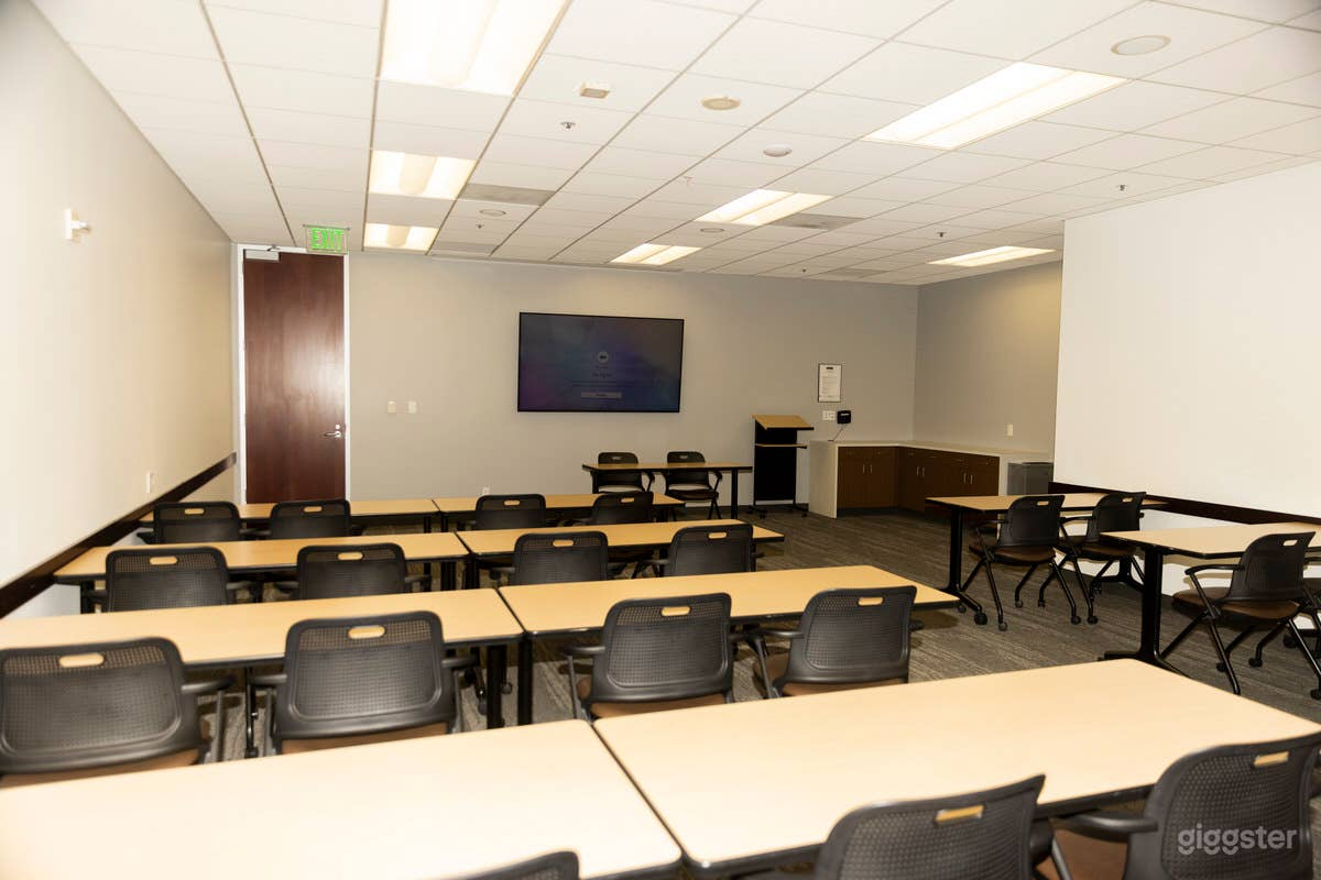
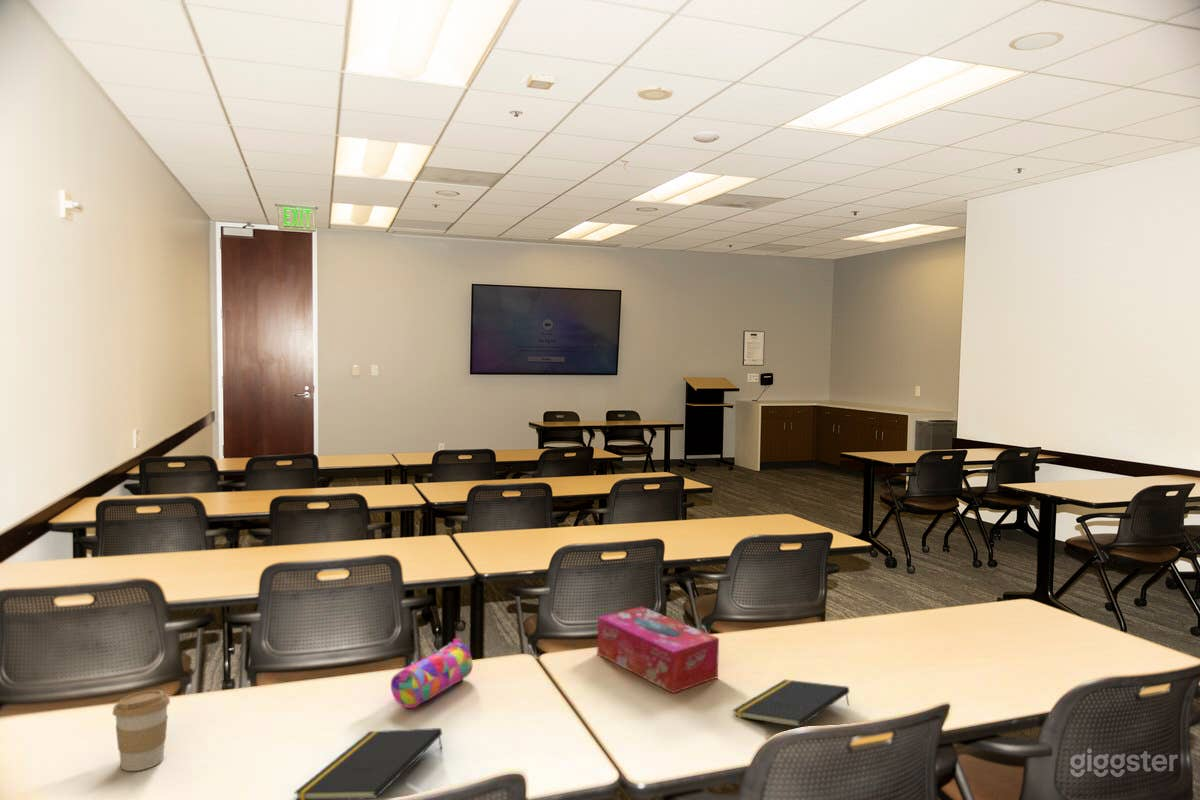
+ tissue box (655, 646)
+ notepad (372, 762)
+ pencil case (433, 672)
+ notepad (791, 701)
+ coffee cup (142, 728)
